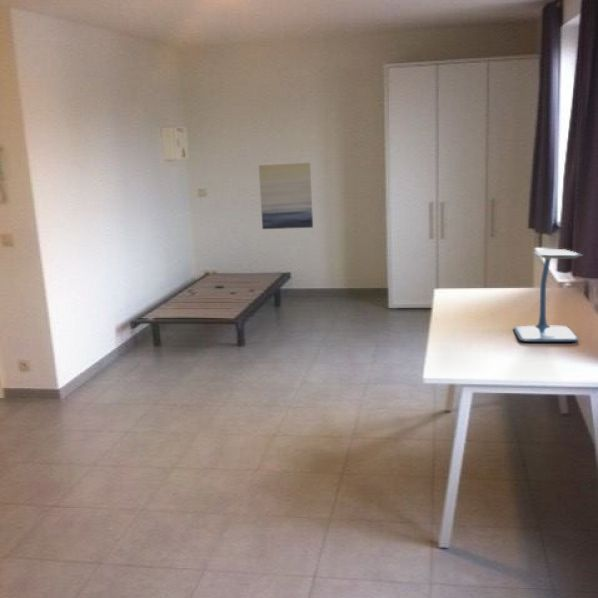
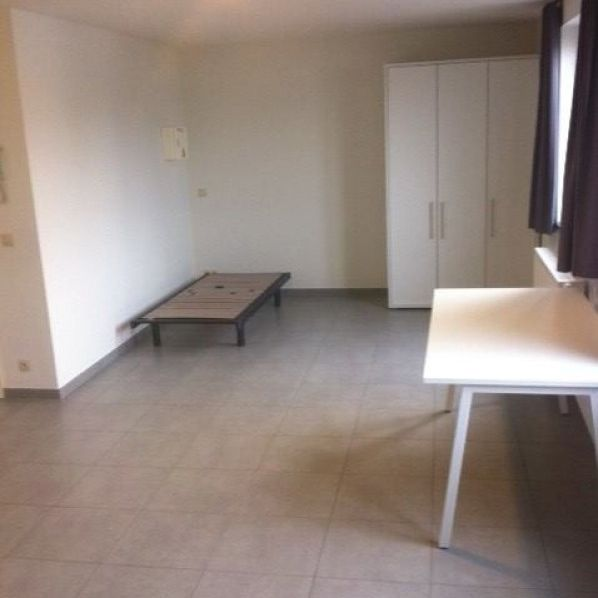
- desk lamp (545, 294)
- wall art (285, 196)
